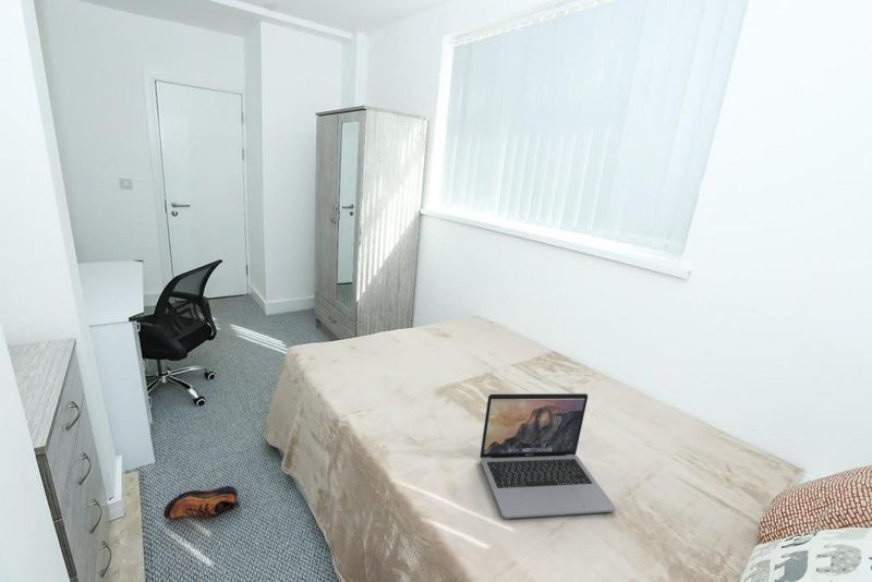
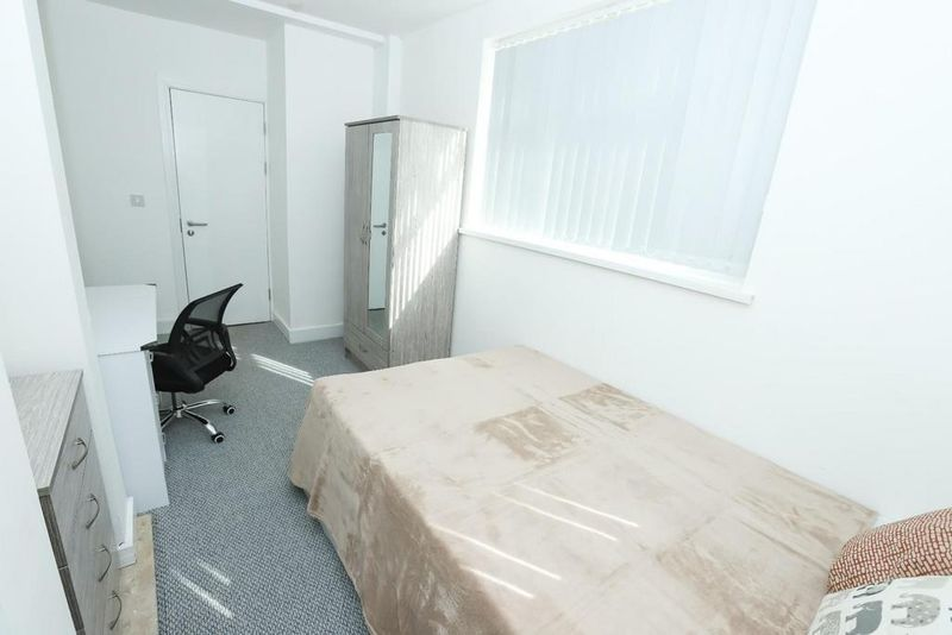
- laptop (549, 450)
- shoe (202, 505)
